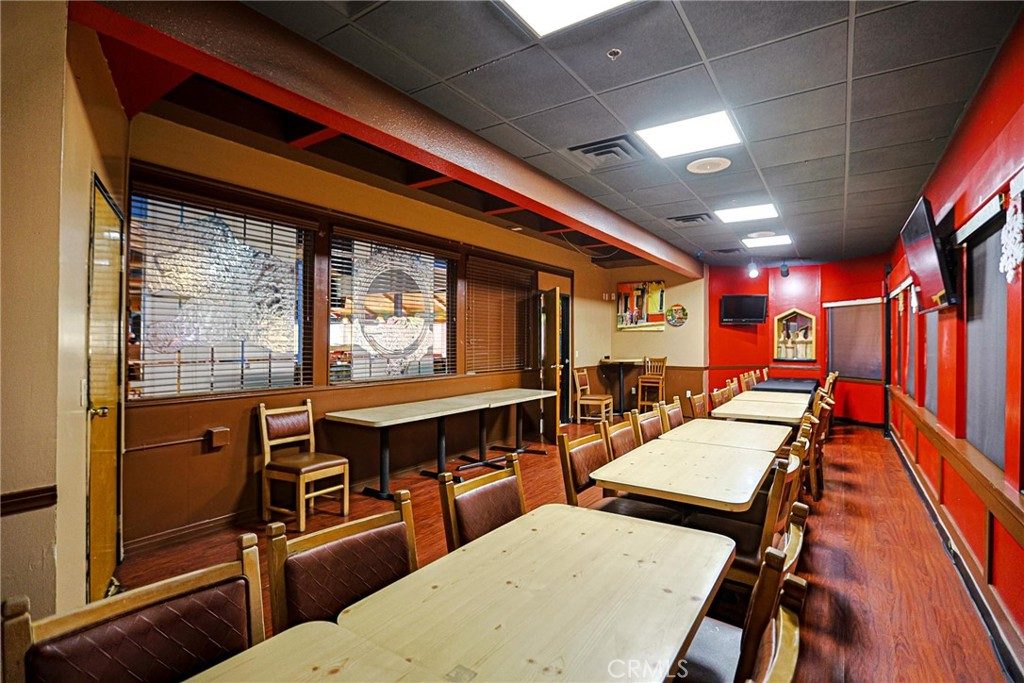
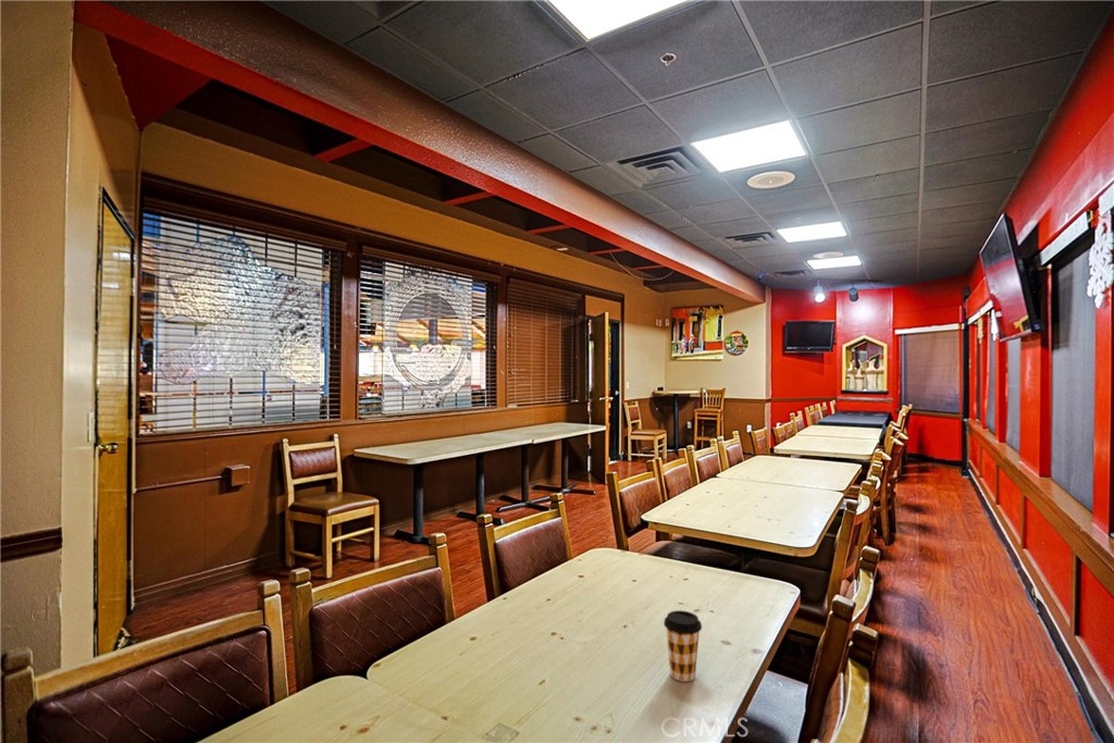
+ coffee cup (682, 645)
